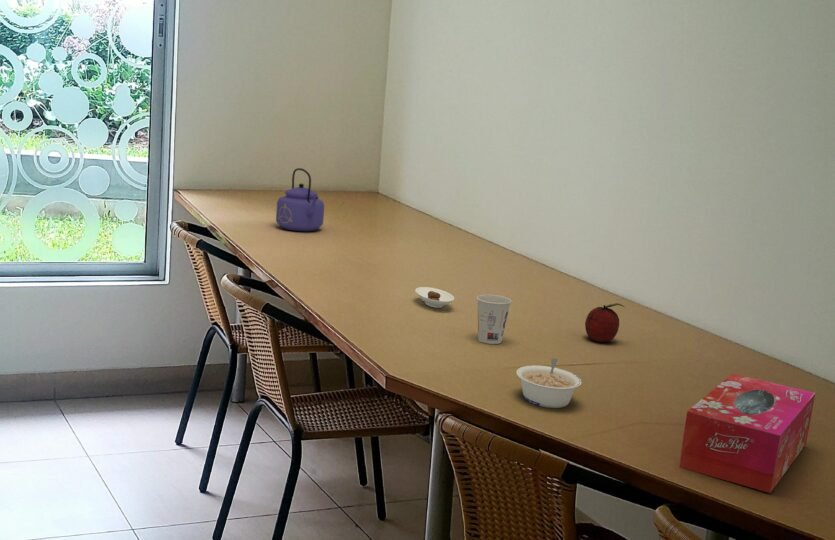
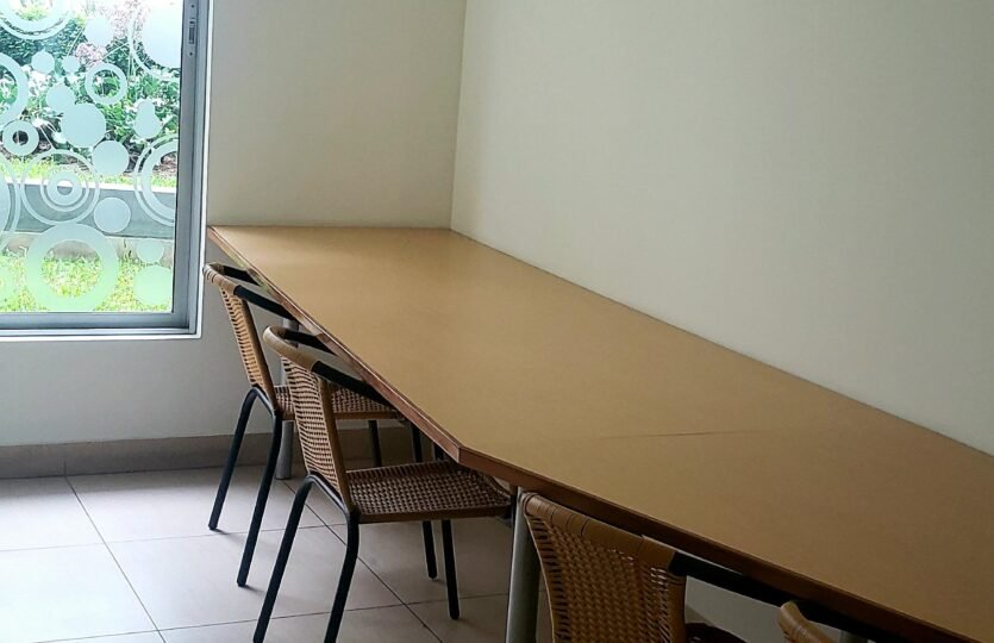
- kettle (303, 199)
- saucer (434, 298)
- tissue box (749, 428)
- legume (546, 384)
- cup (491, 319)
- fruit (604, 321)
